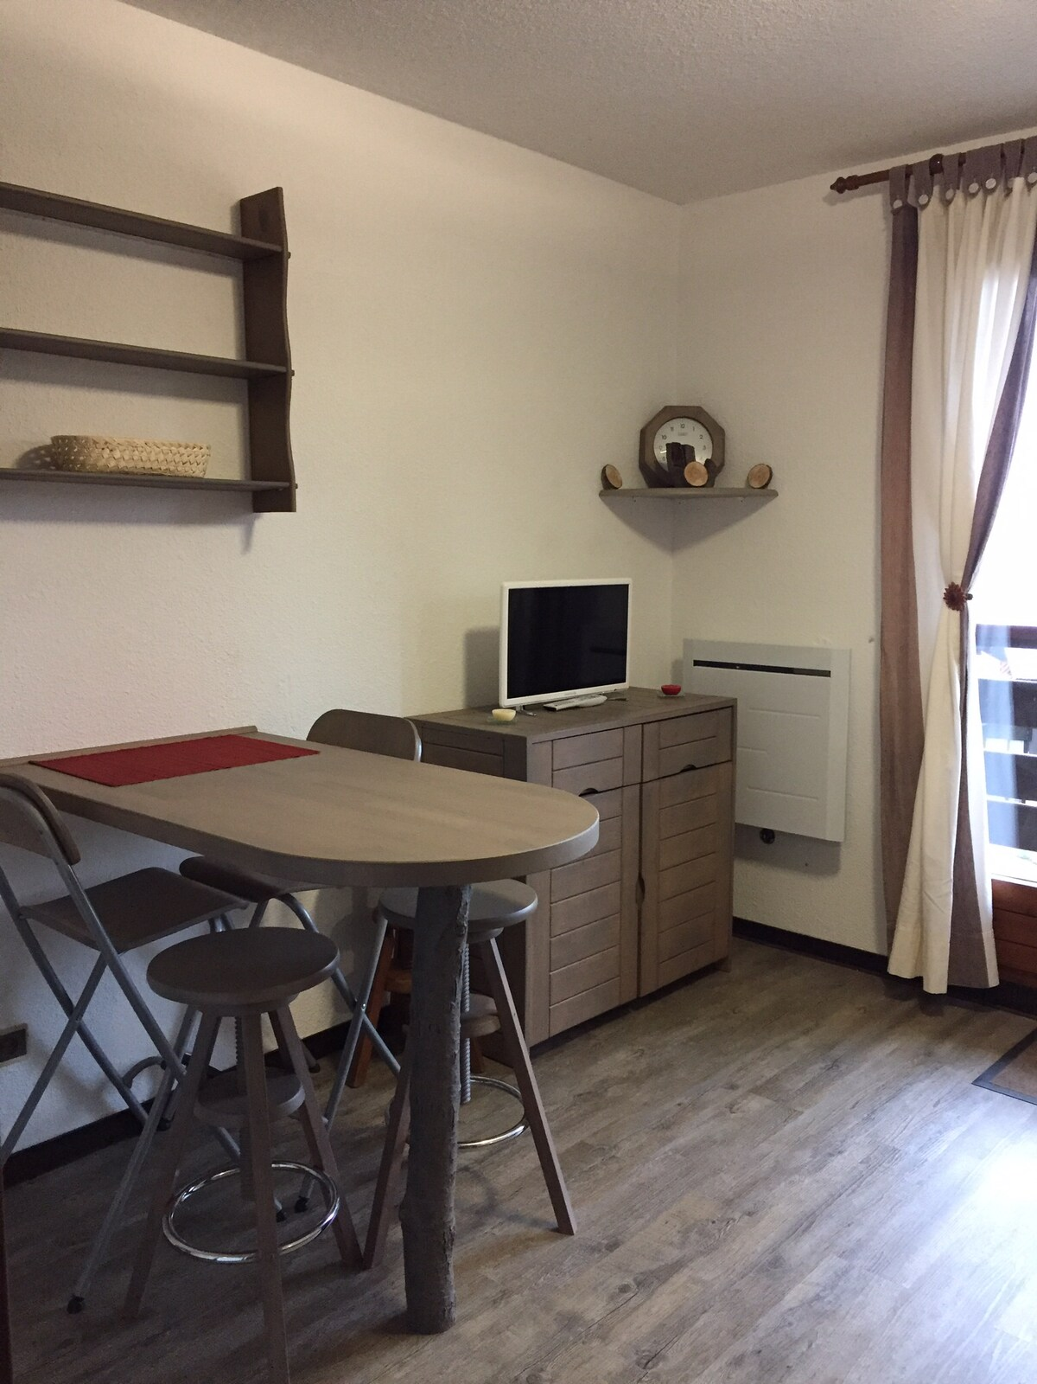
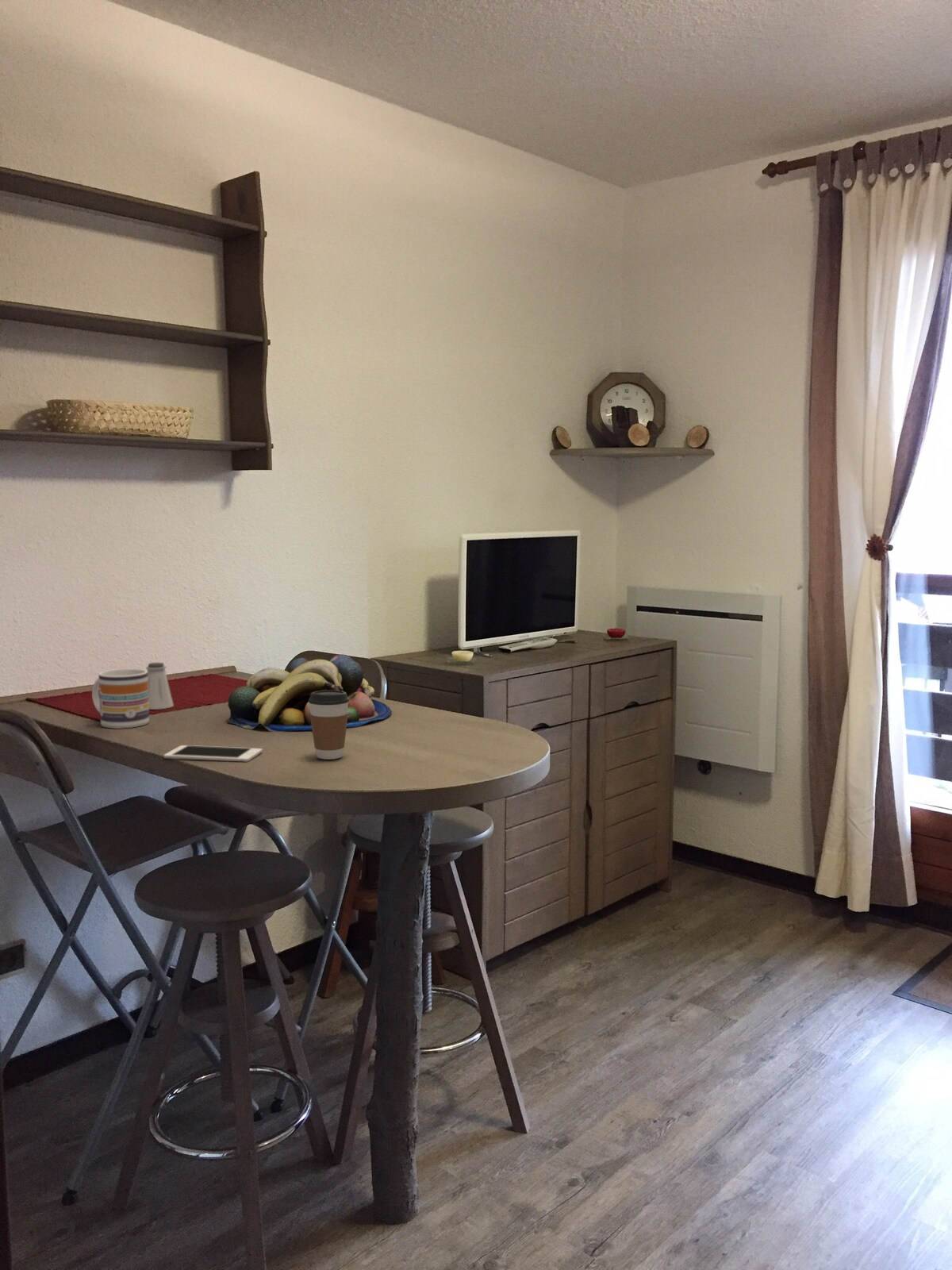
+ cell phone (213, 753)
+ saltshaker (156, 685)
+ mug (121, 697)
+ fruit bowl (311, 686)
+ coffee cup (328, 724)
